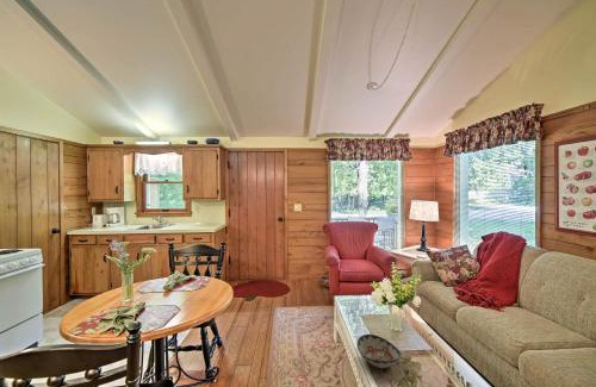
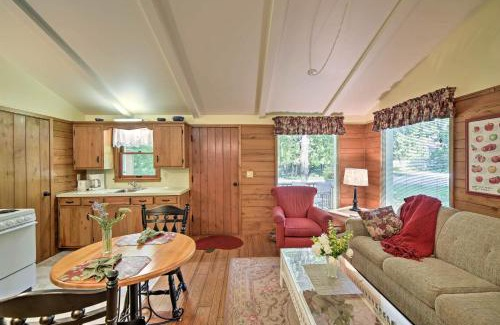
- decorative bowl (378, 354)
